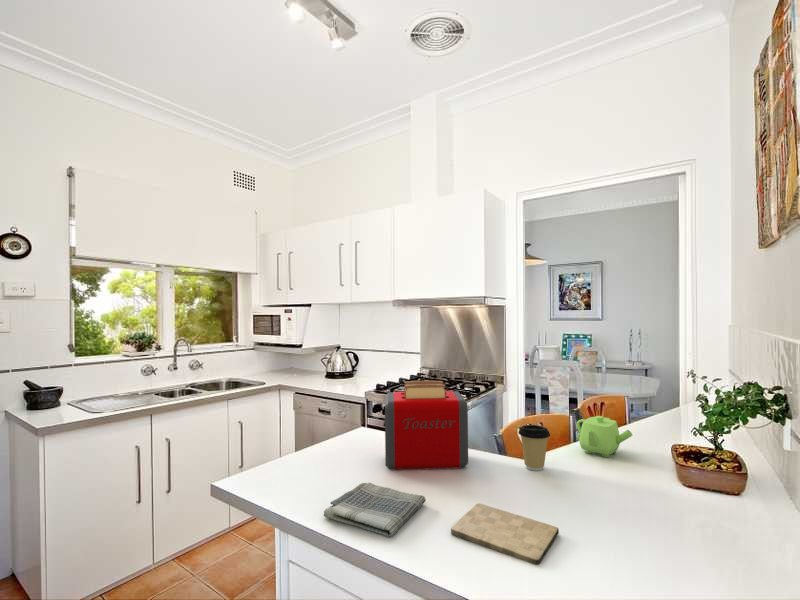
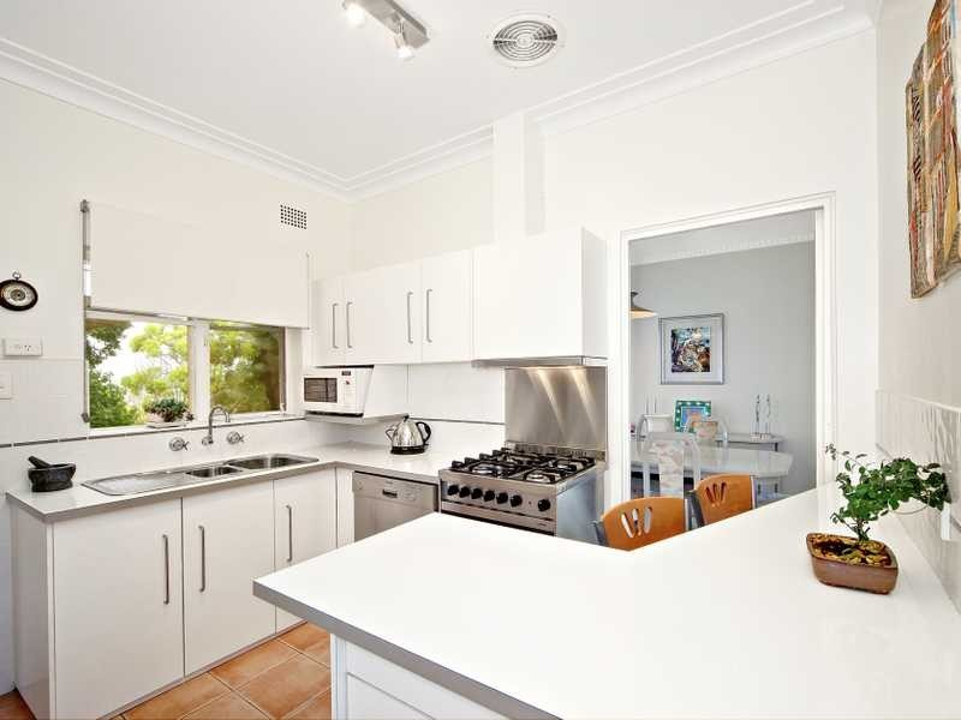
- cutting board (504, 530)
- dish towel (375, 503)
- teapot (603, 435)
- coffee cup (534, 447)
- toaster (424, 422)
